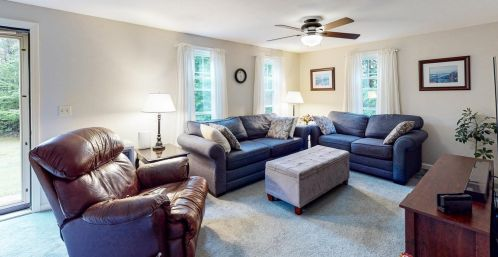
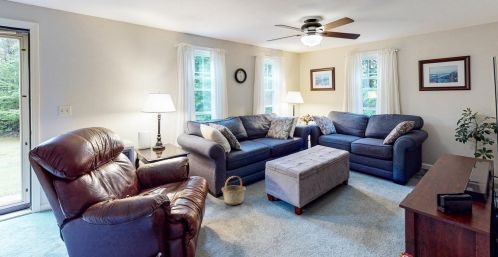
+ basket (233, 189)
